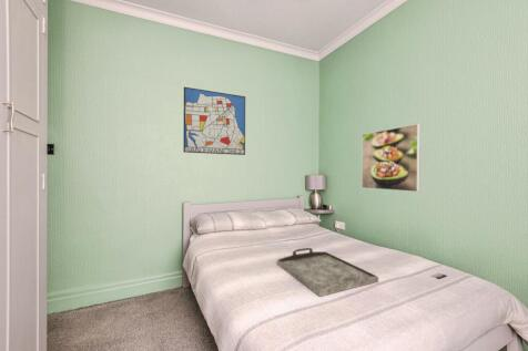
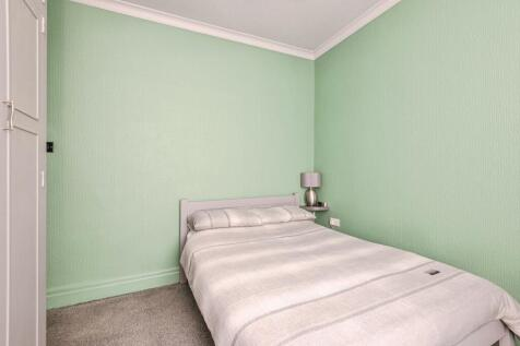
- serving tray (323, 265)
- wall art (215, 123)
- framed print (387, 159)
